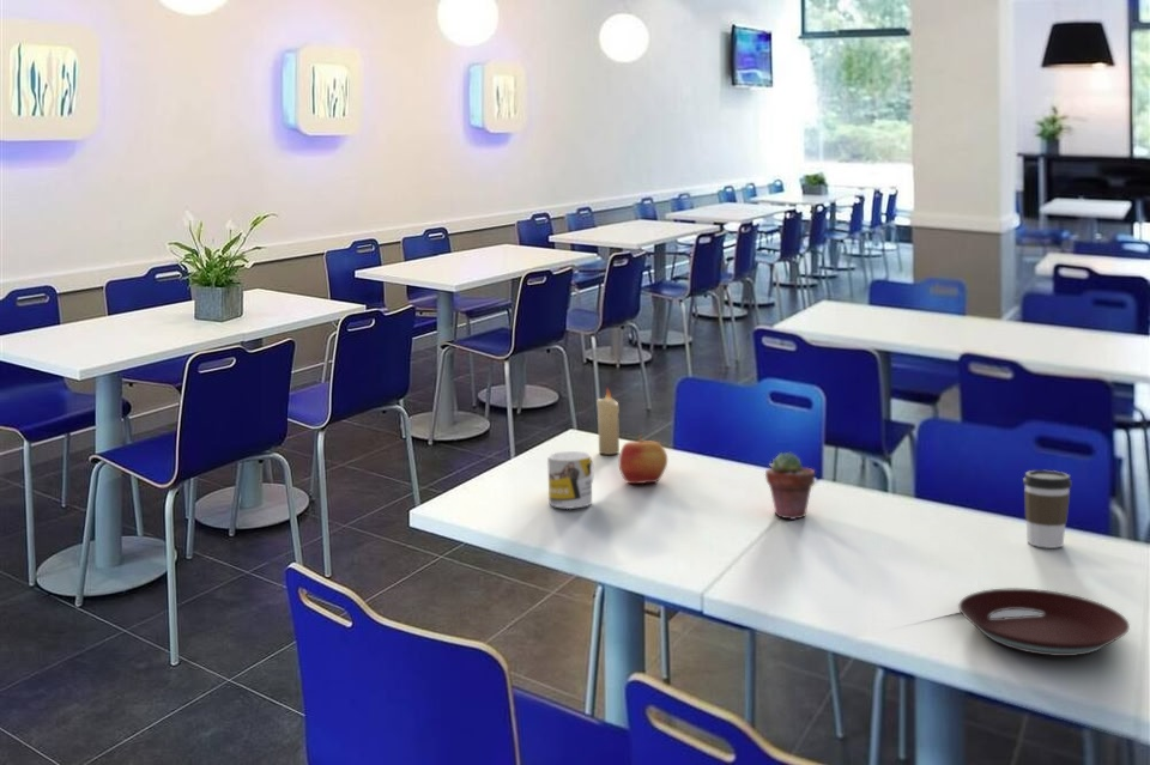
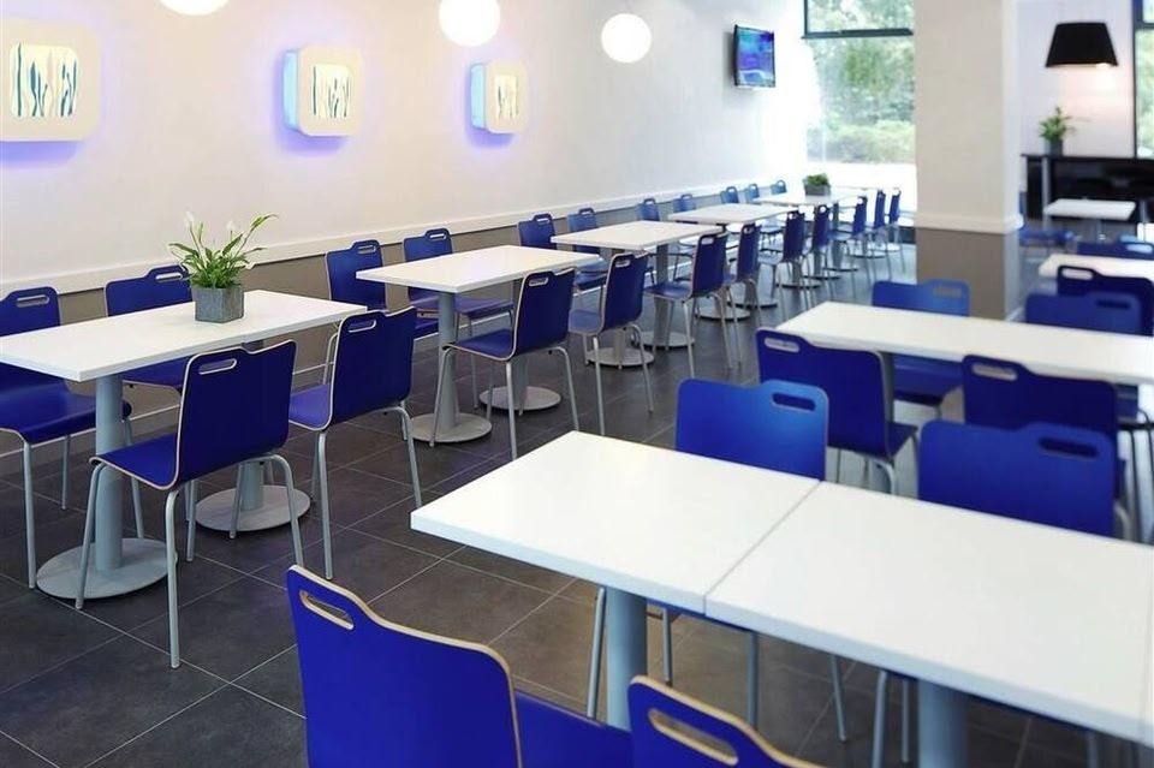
- mug (575, 476)
- coffee cup (1046, 509)
- candle (607, 419)
- plate (1040, 624)
- apple (643, 459)
- potted succulent (789, 482)
